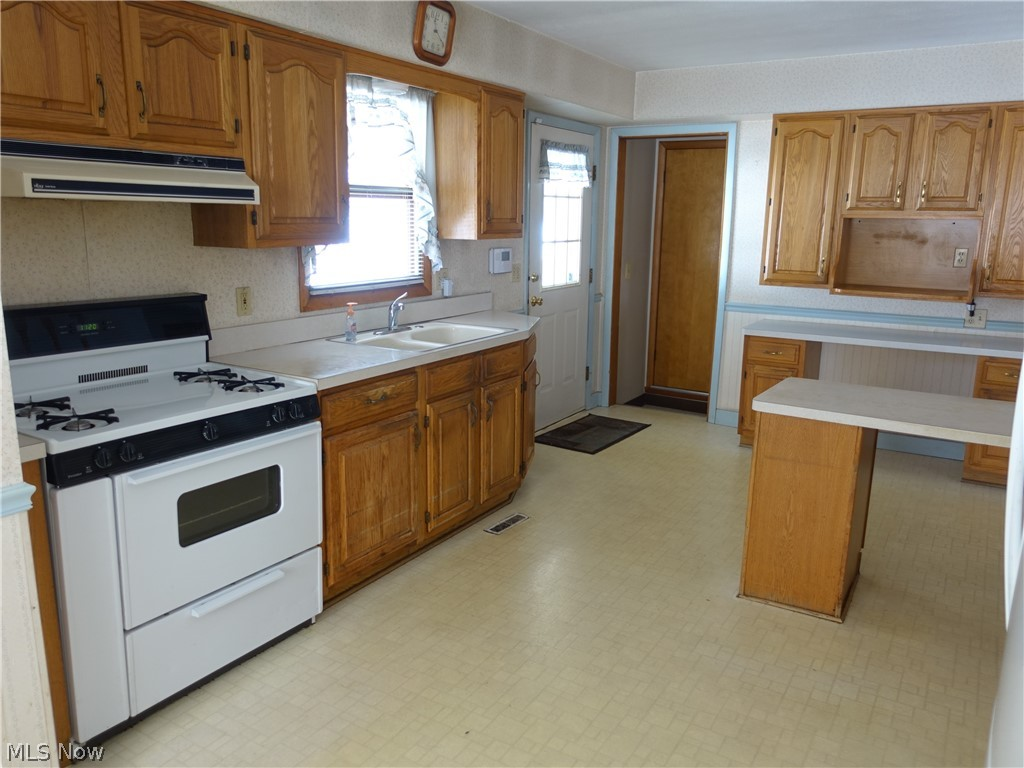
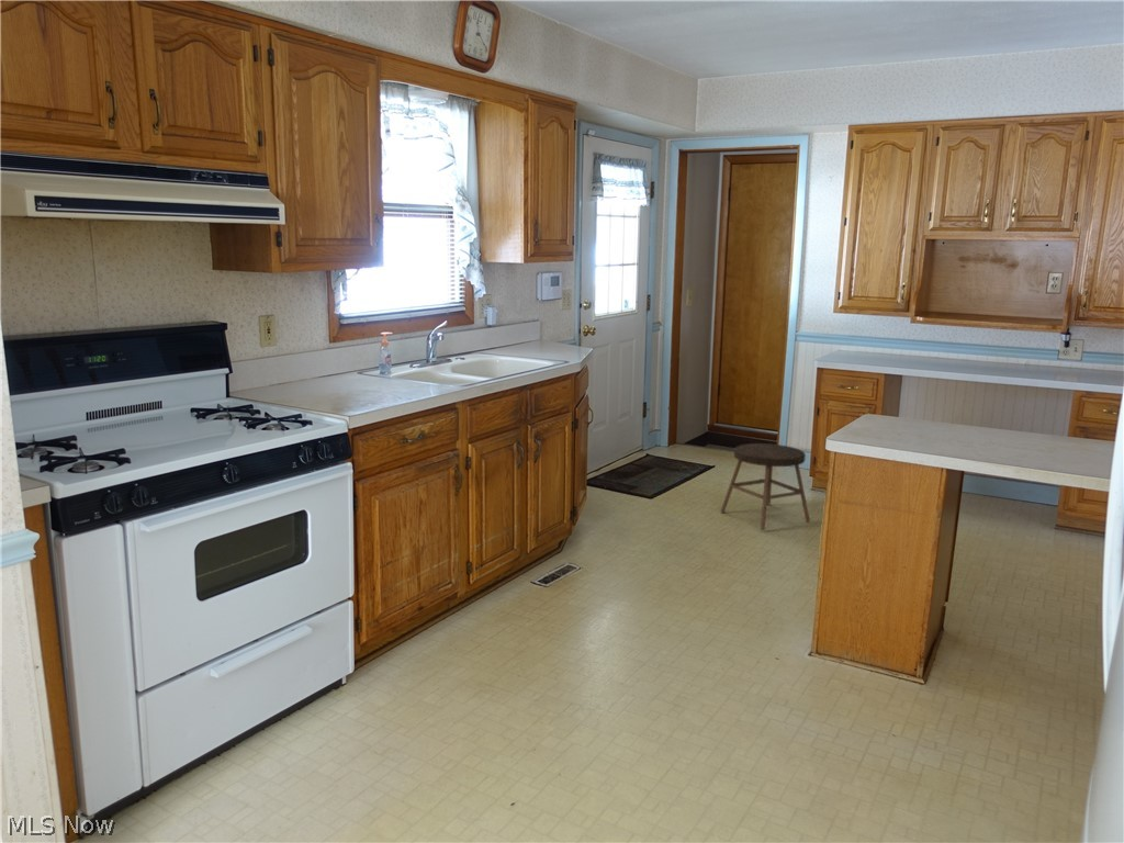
+ stool (766, 484)
